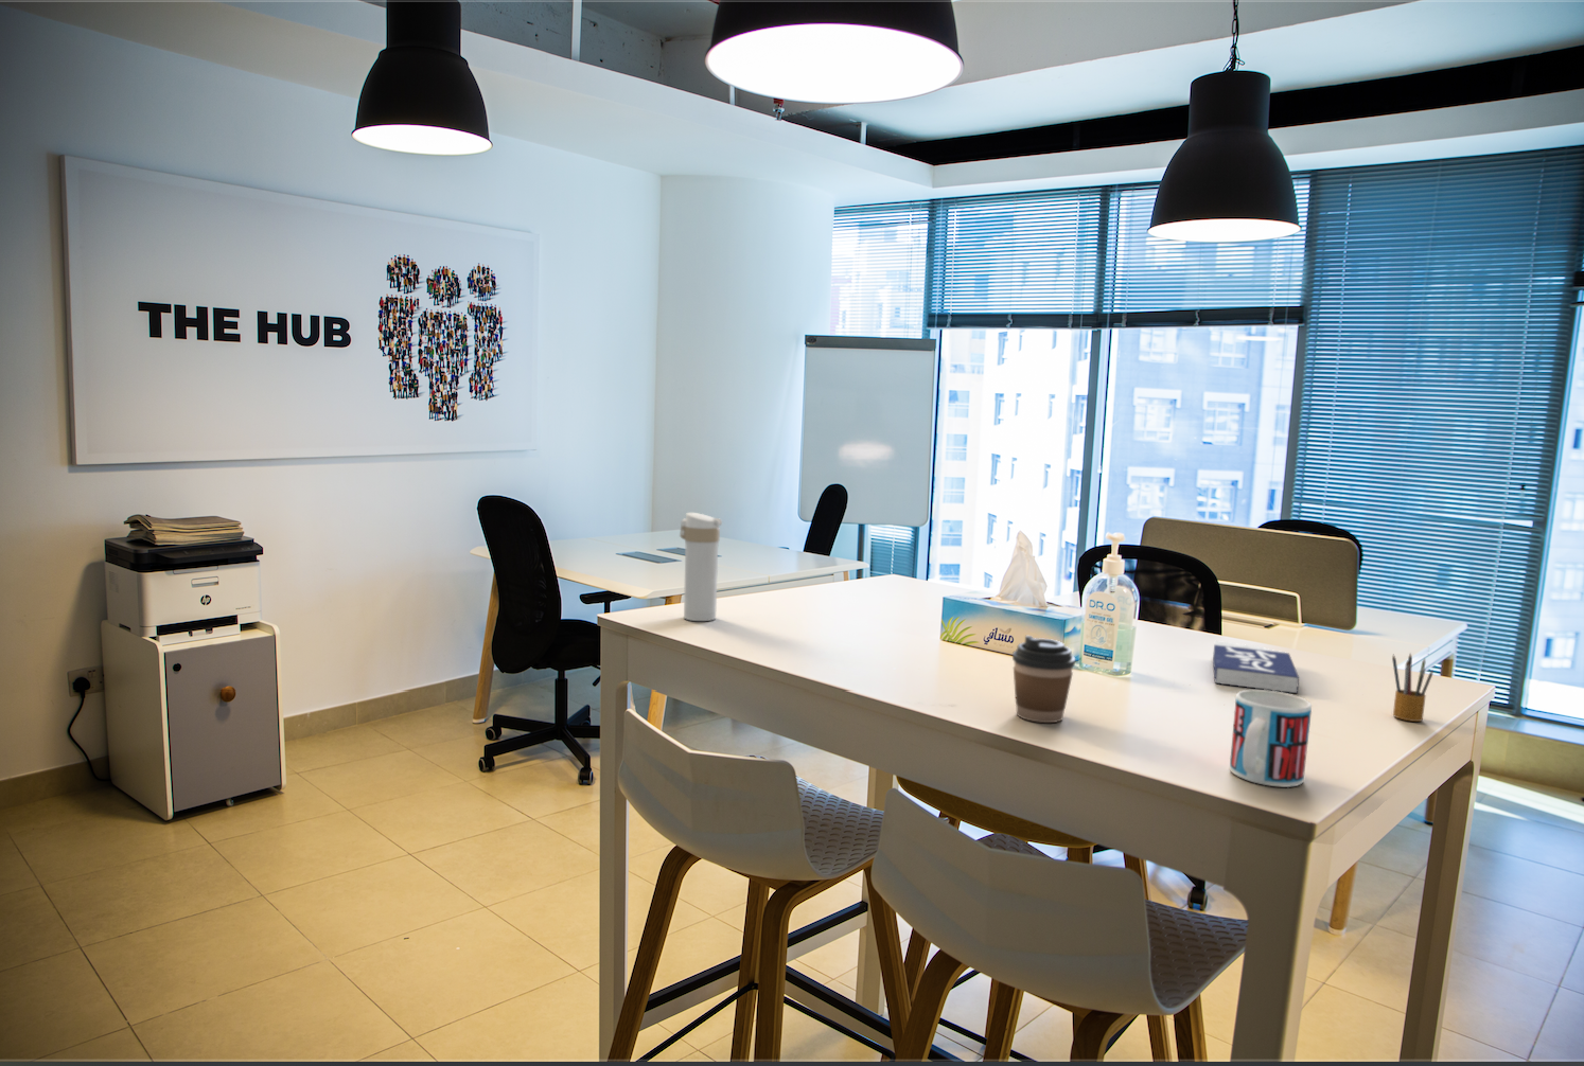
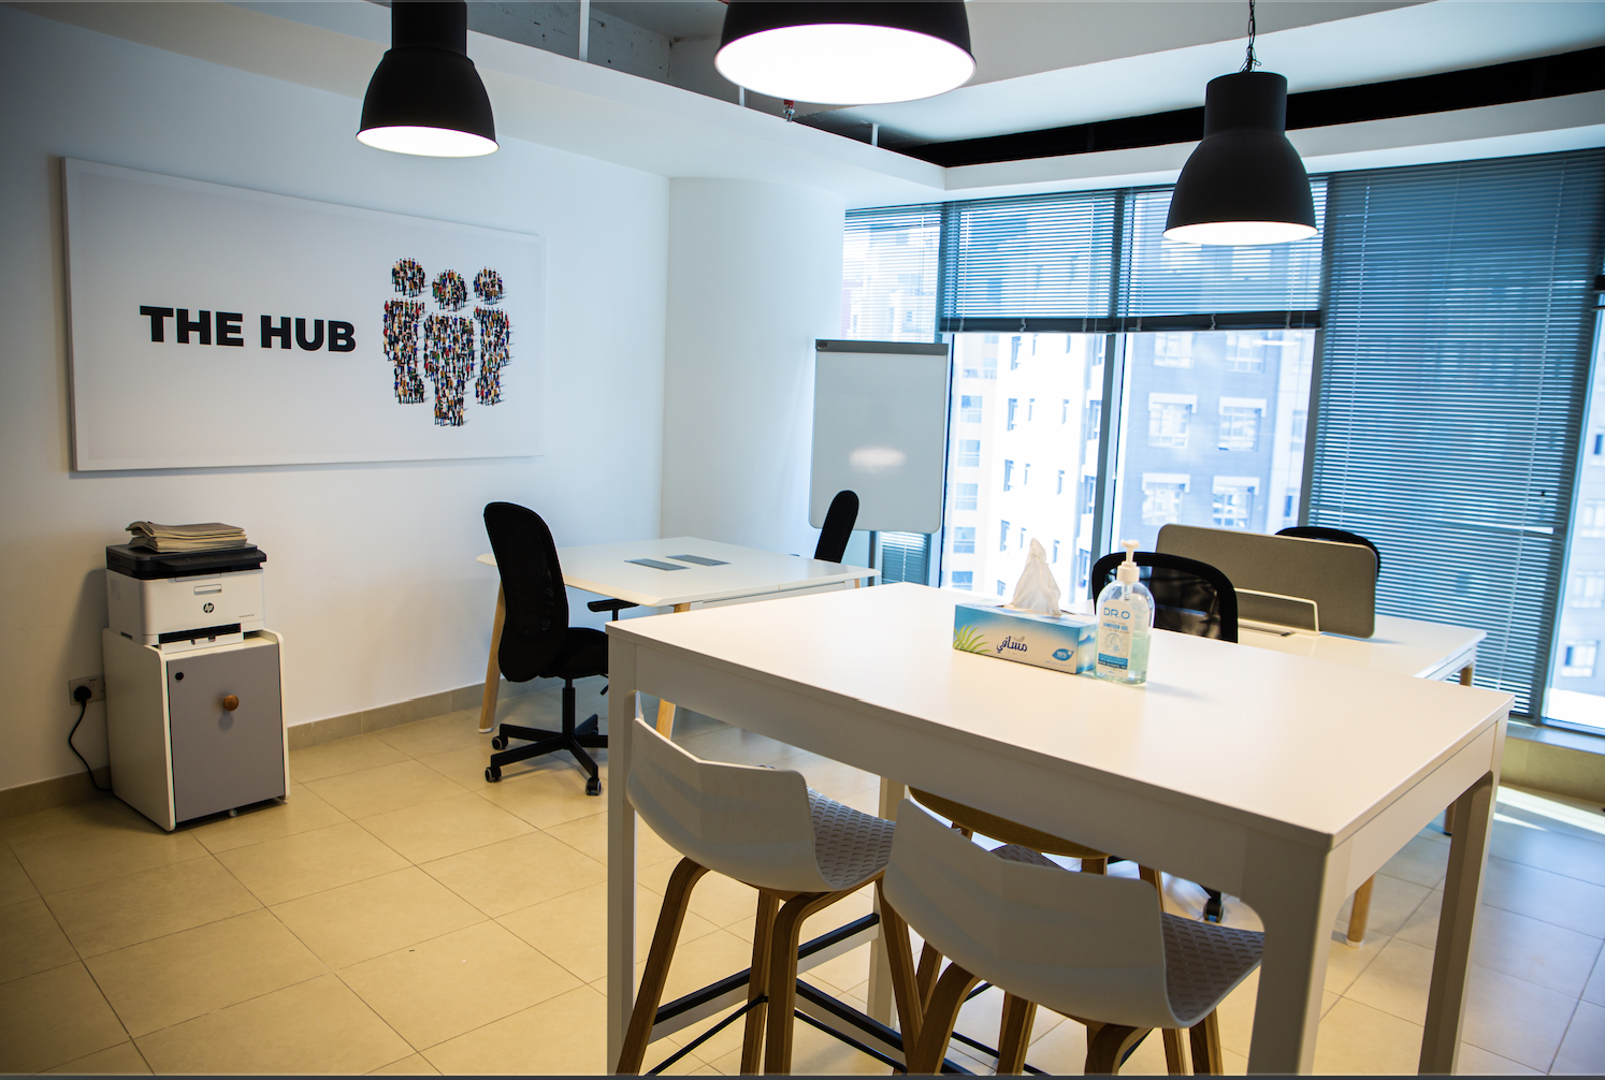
- mug (1270, 740)
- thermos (699, 565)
- coffee cup (1043, 676)
- book (1252, 664)
- pencil box (1409, 685)
